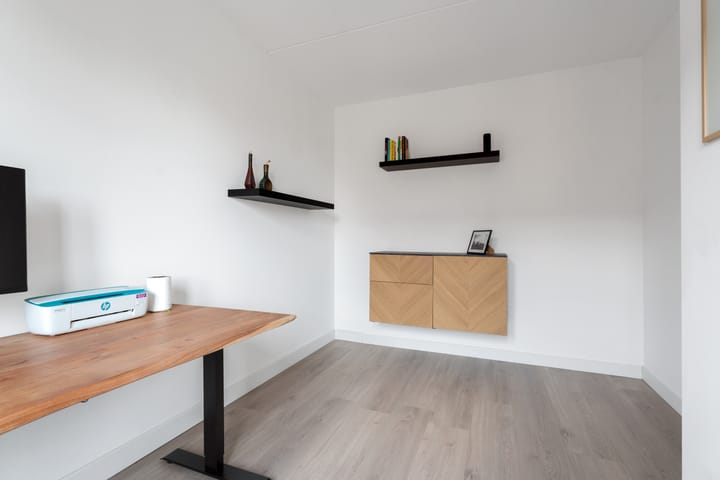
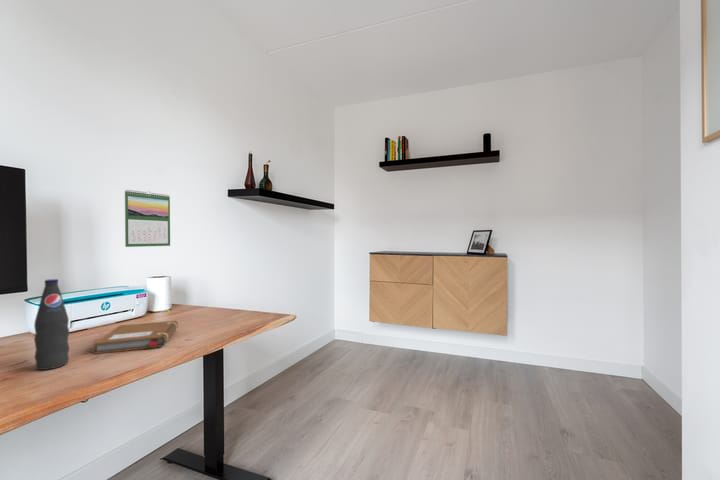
+ calendar (148, 218)
+ bottle (51, 322)
+ notebook (140, 335)
